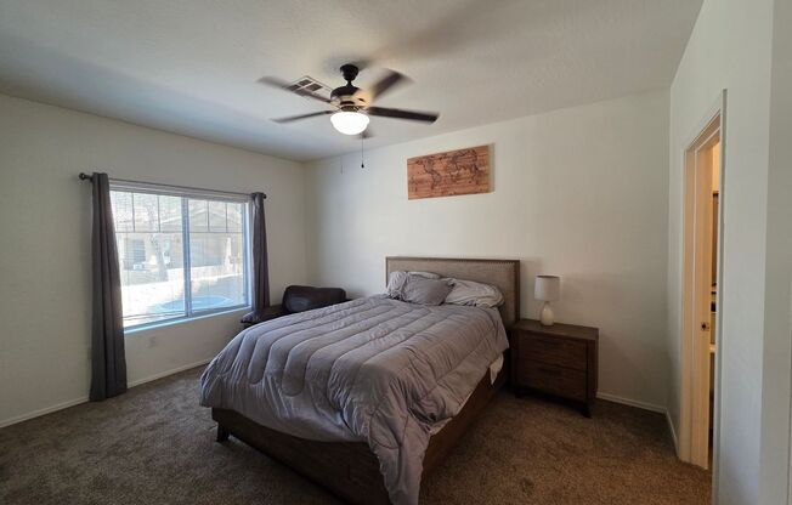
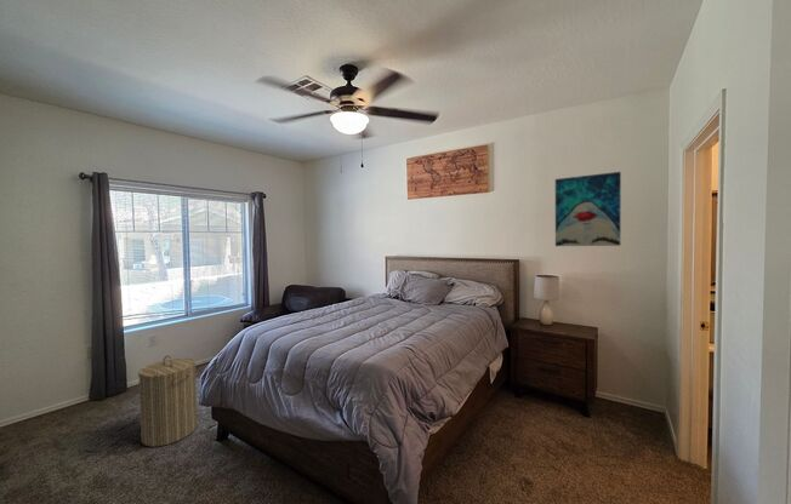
+ laundry hamper (169, 394)
+ wall art (586, 211)
